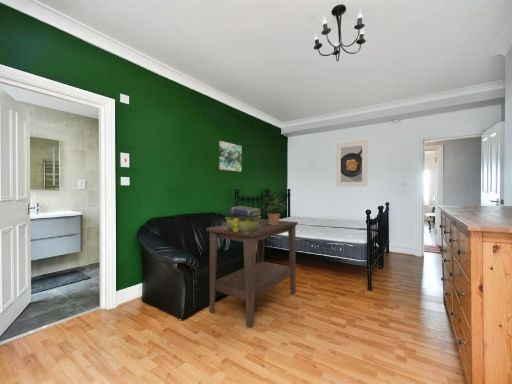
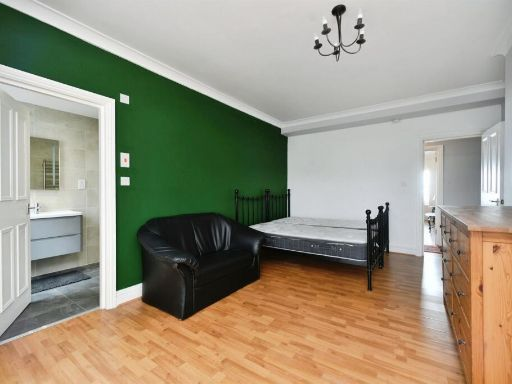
- stack of books (244, 218)
- potted plant (274, 207)
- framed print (351, 164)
- side table (256, 263)
- wall art (230, 157)
